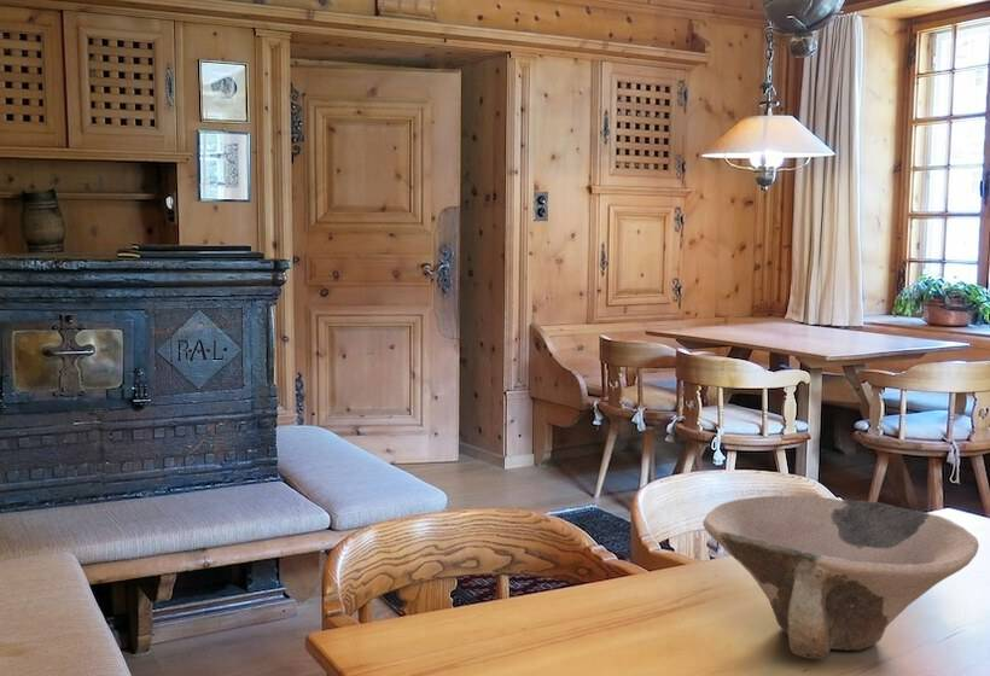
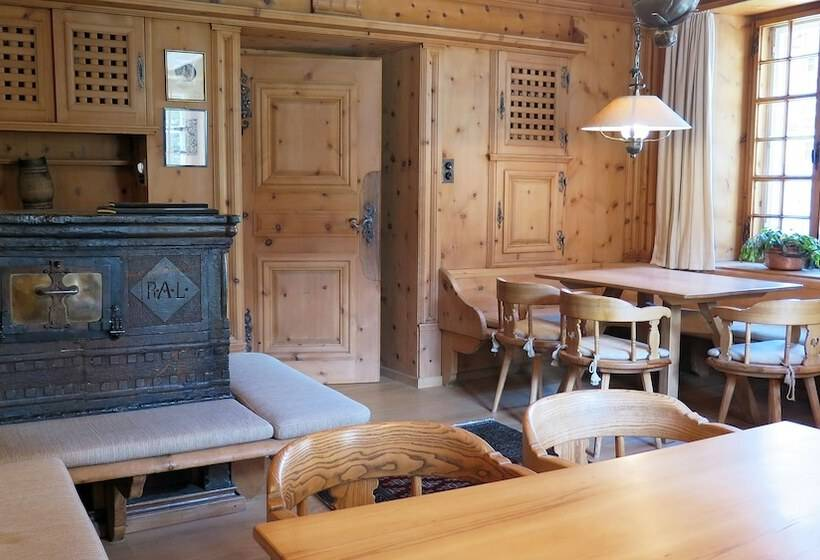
- ceramic bowl (833, 576)
